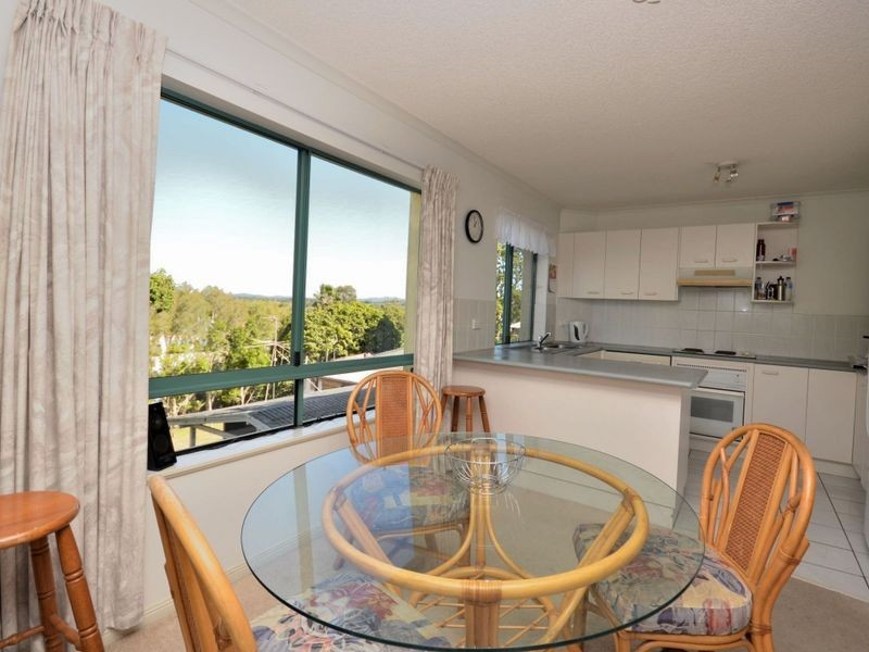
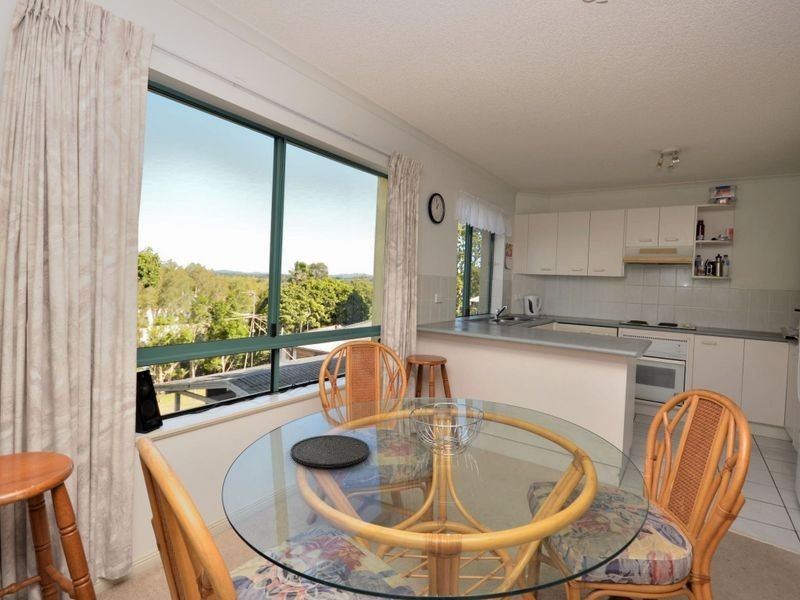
+ plate (330, 449)
